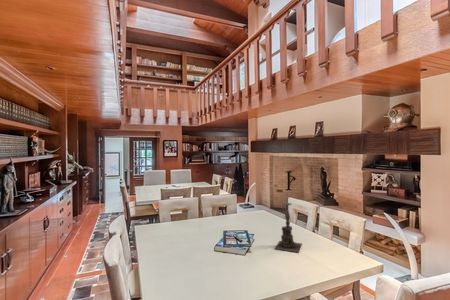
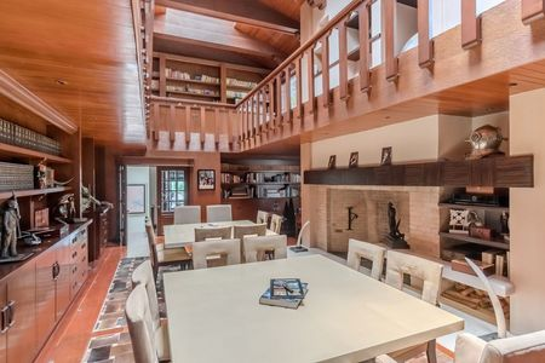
- candle holder (288, 221)
